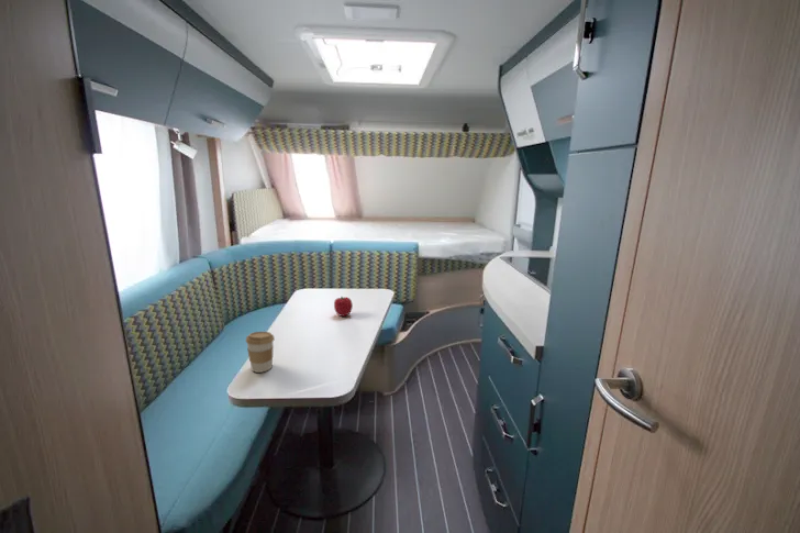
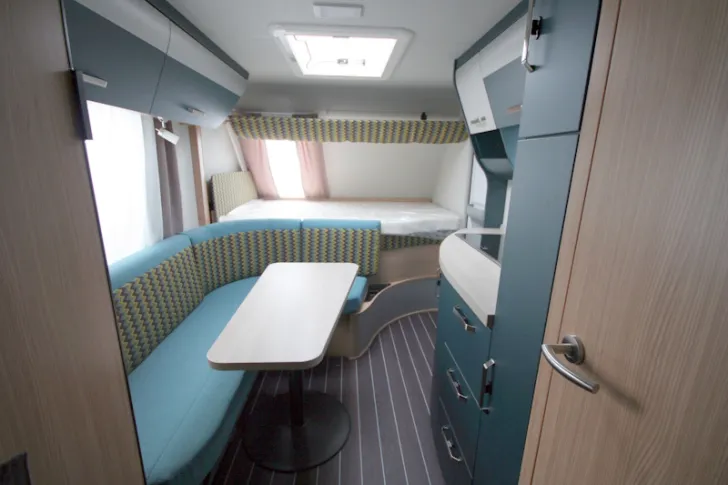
- fruit (343, 306)
- coffee cup (260, 349)
